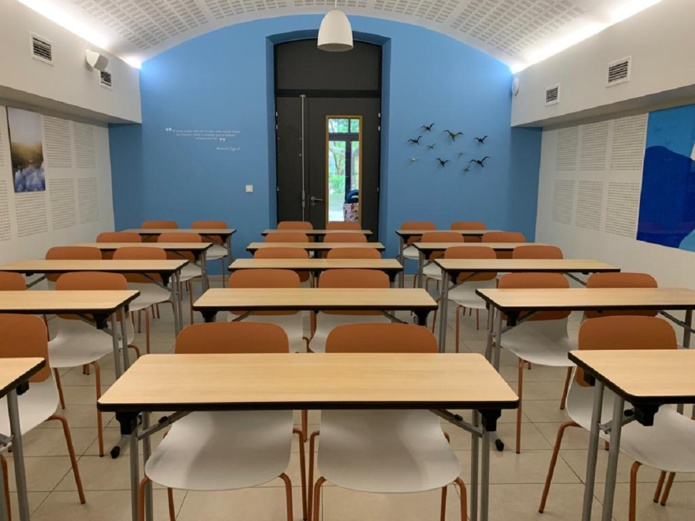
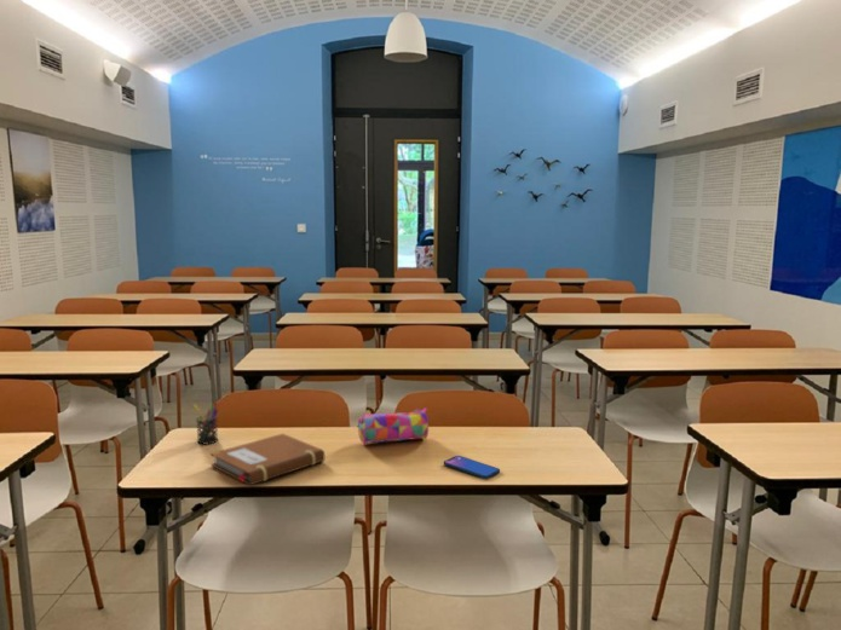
+ smartphone (471, 466)
+ pen holder (208, 420)
+ pencil case (393, 426)
+ notebook (266, 458)
